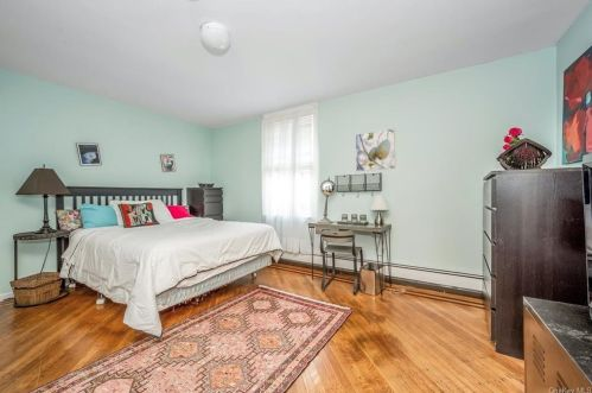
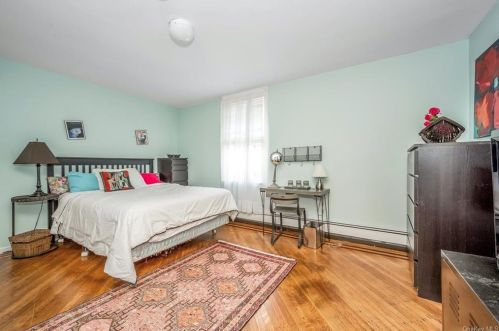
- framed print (374, 151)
